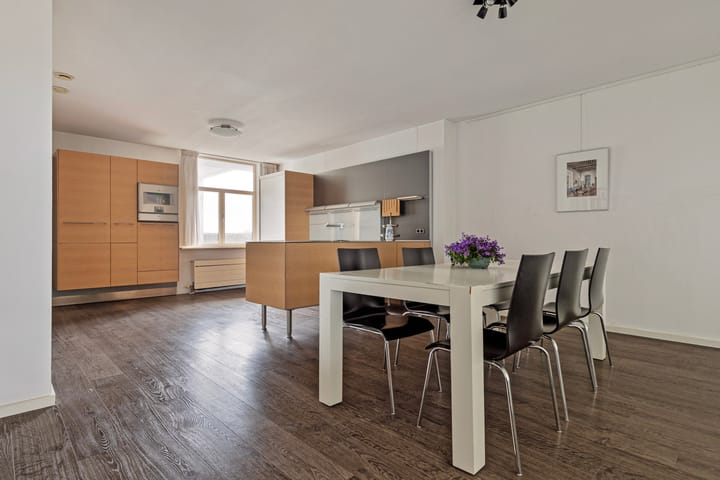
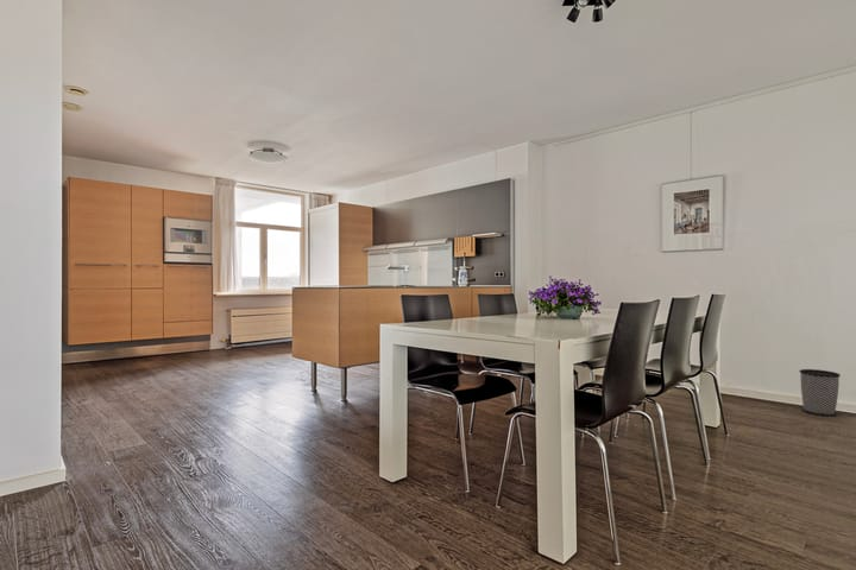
+ wastebasket (819, 392)
